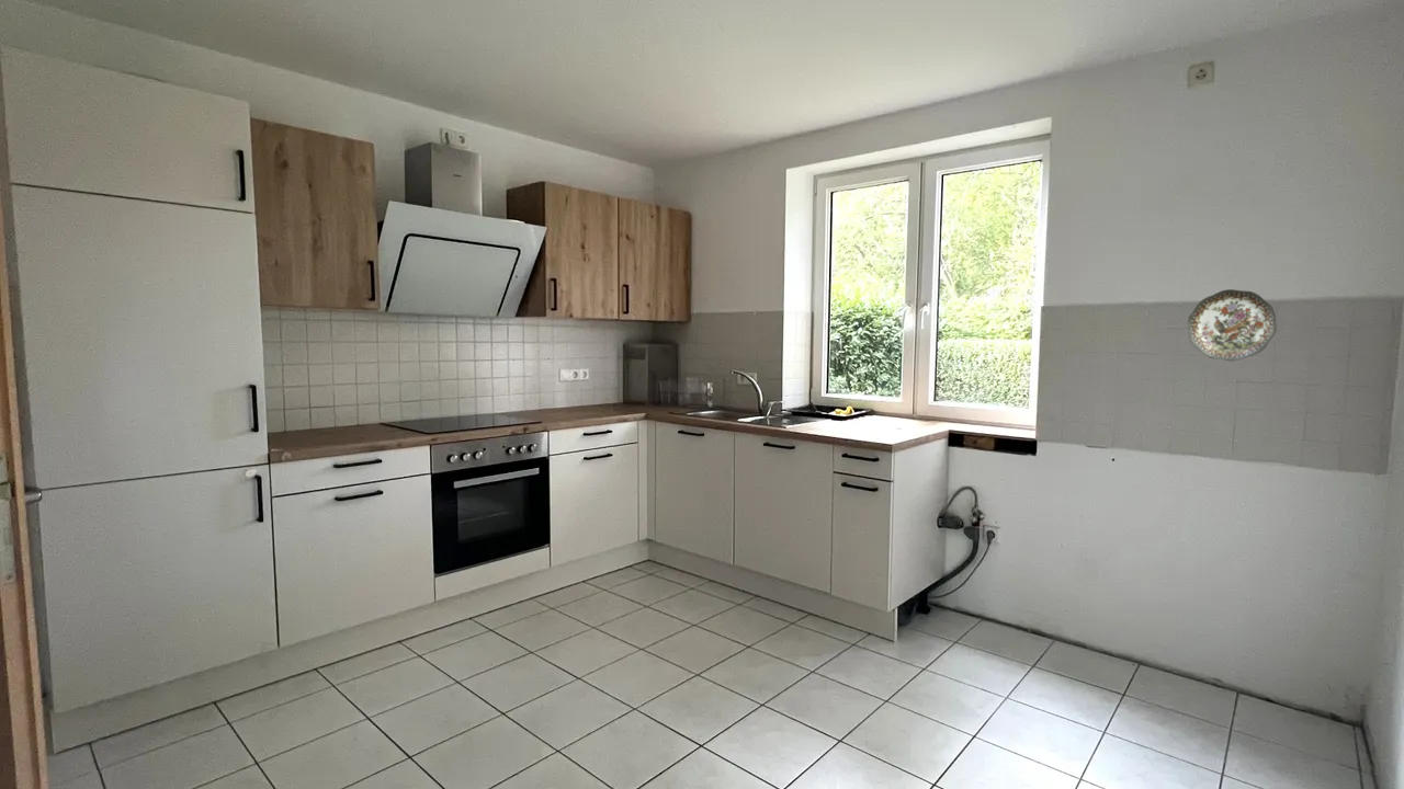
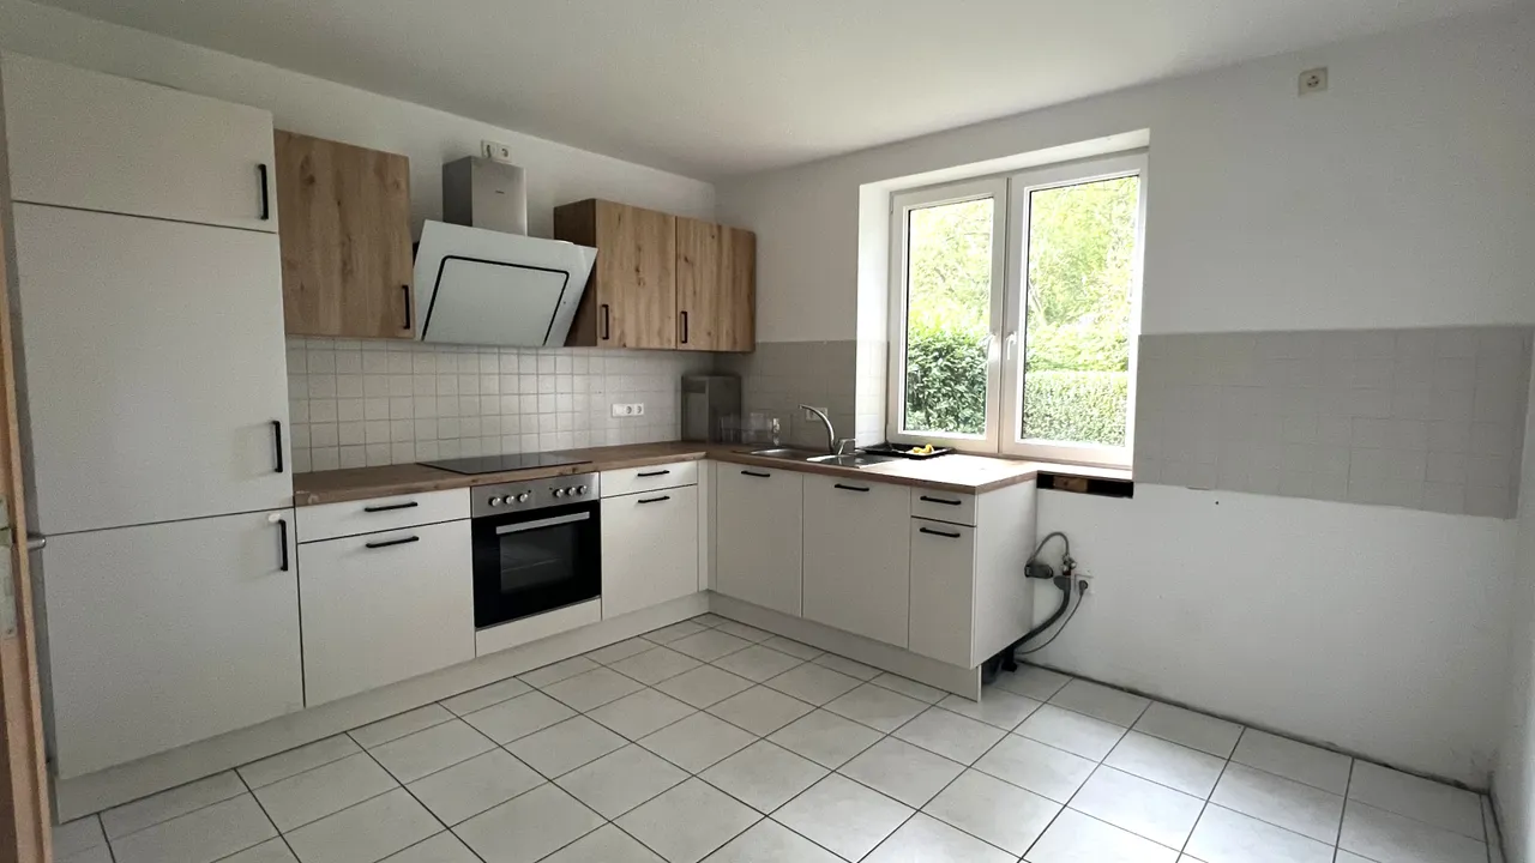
- decorative plate (1231, 324)
